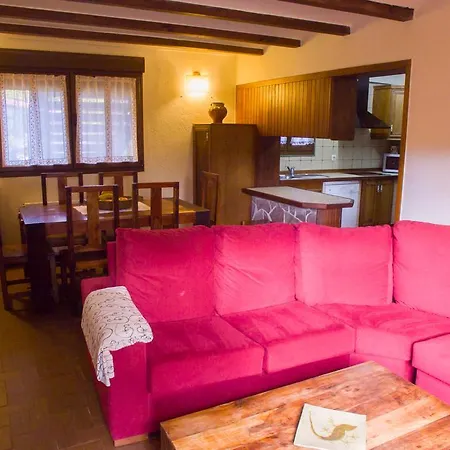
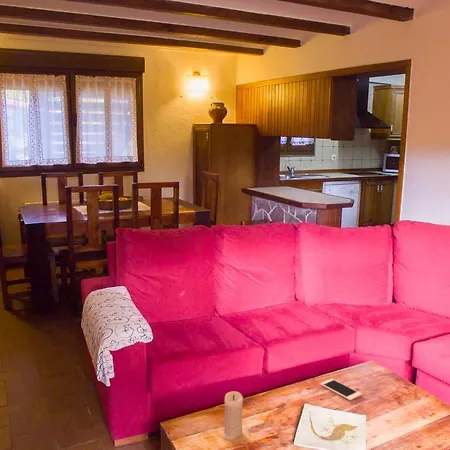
+ cell phone (340, 389)
+ candle (232, 414)
